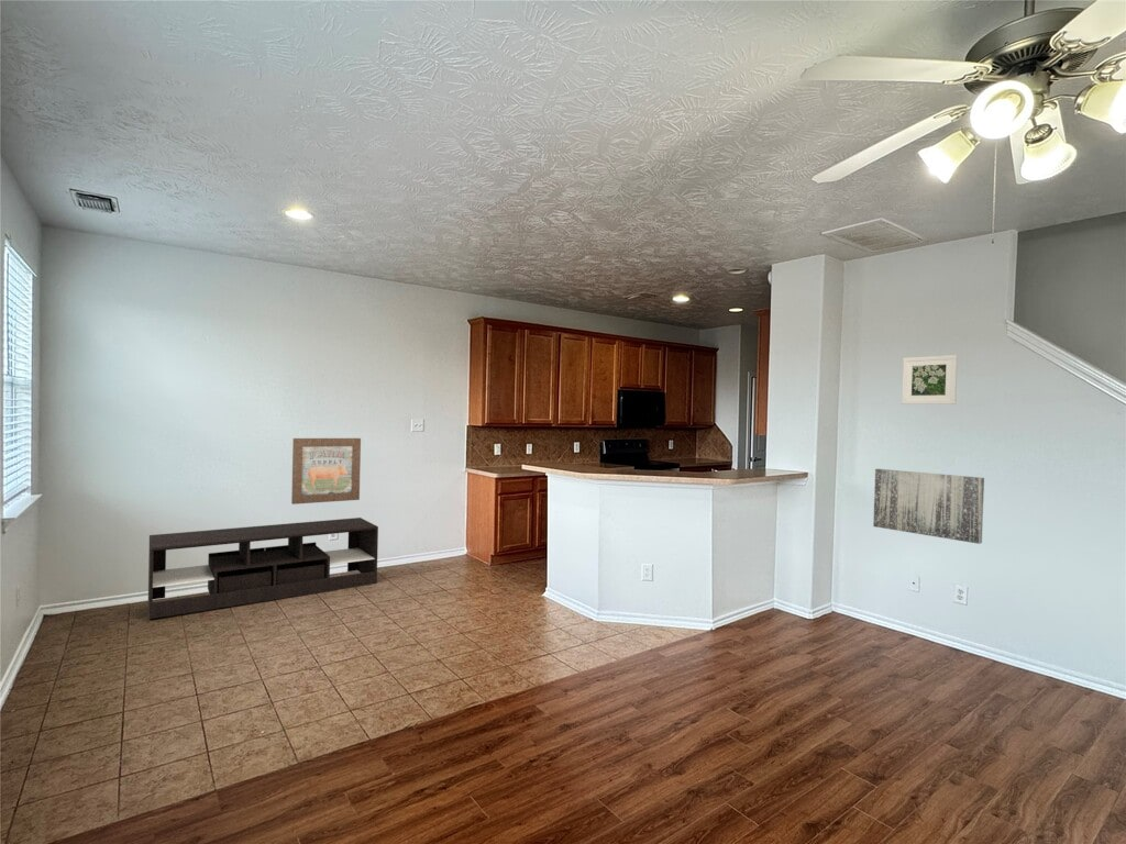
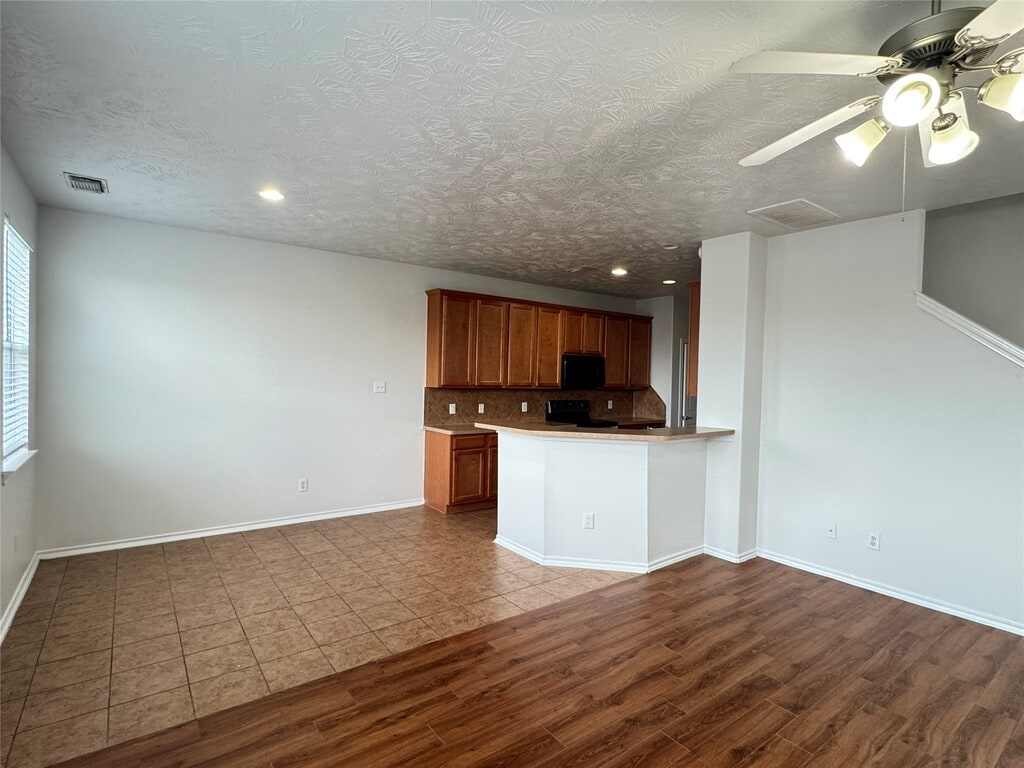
- wall art (327, 469)
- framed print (928, 380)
- wall art (925, 503)
- media console (269, 560)
